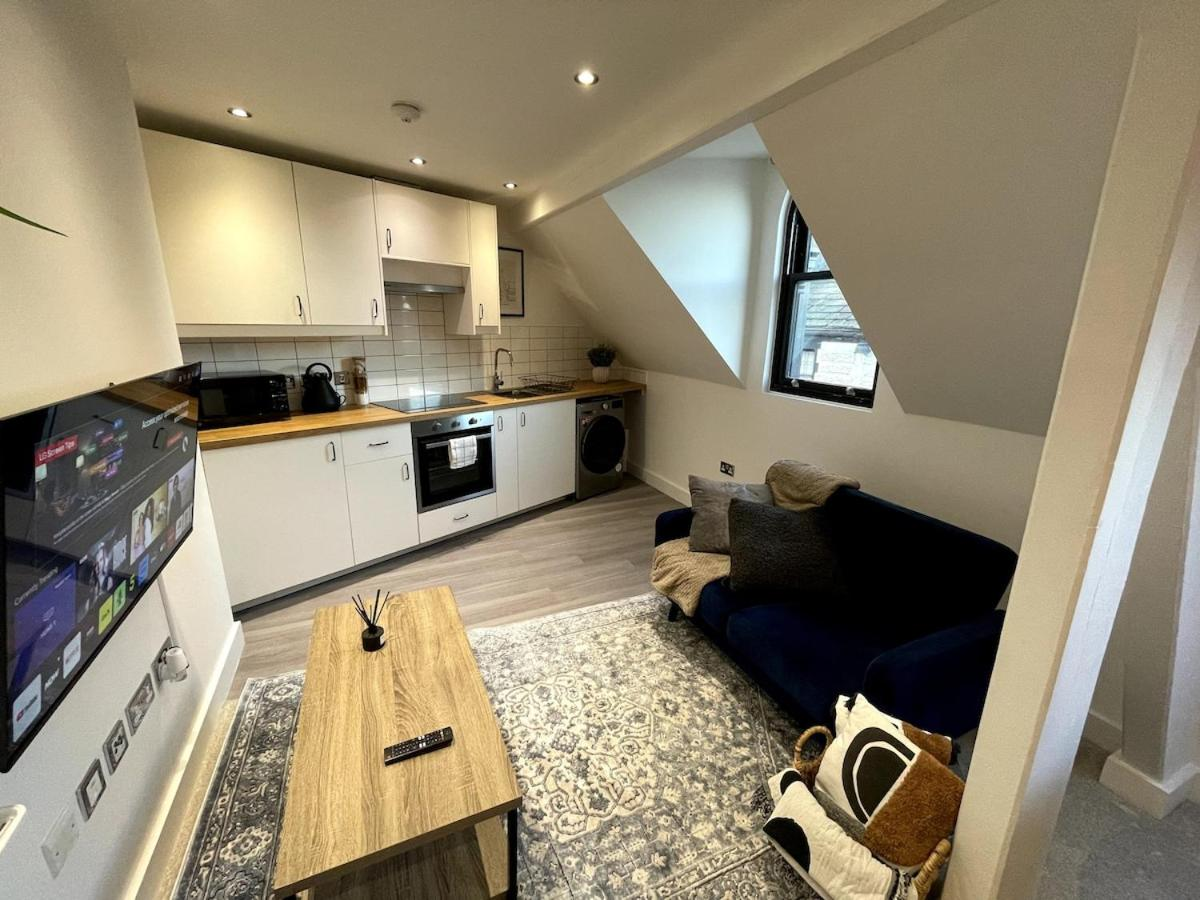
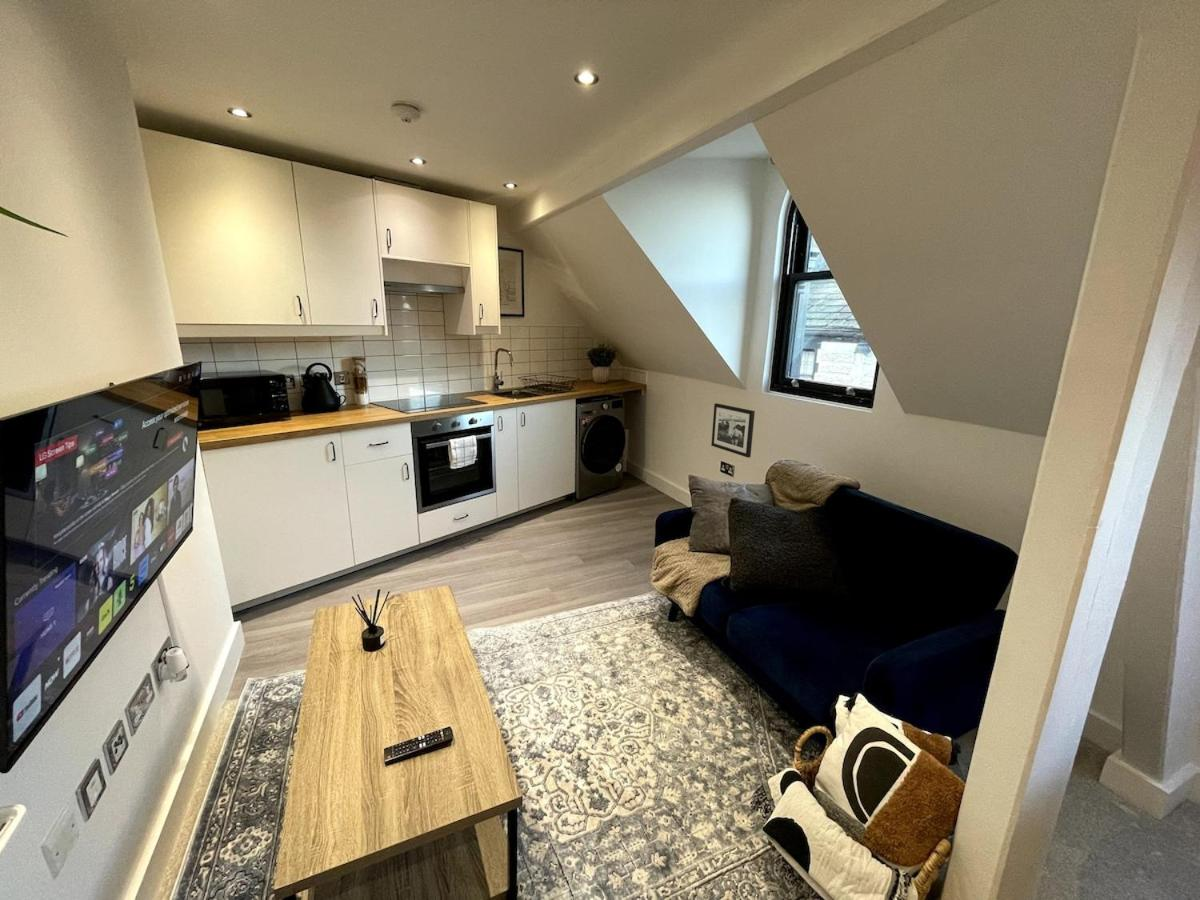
+ picture frame (731, 429)
